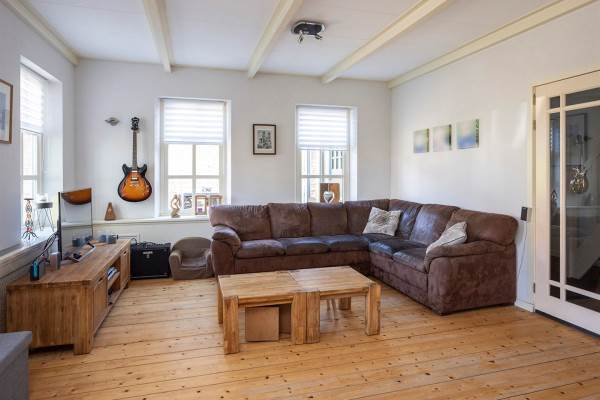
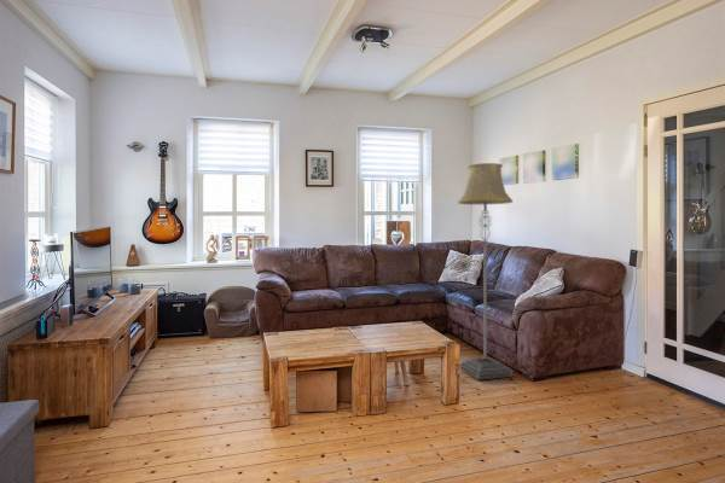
+ floor lamp (485, 269)
